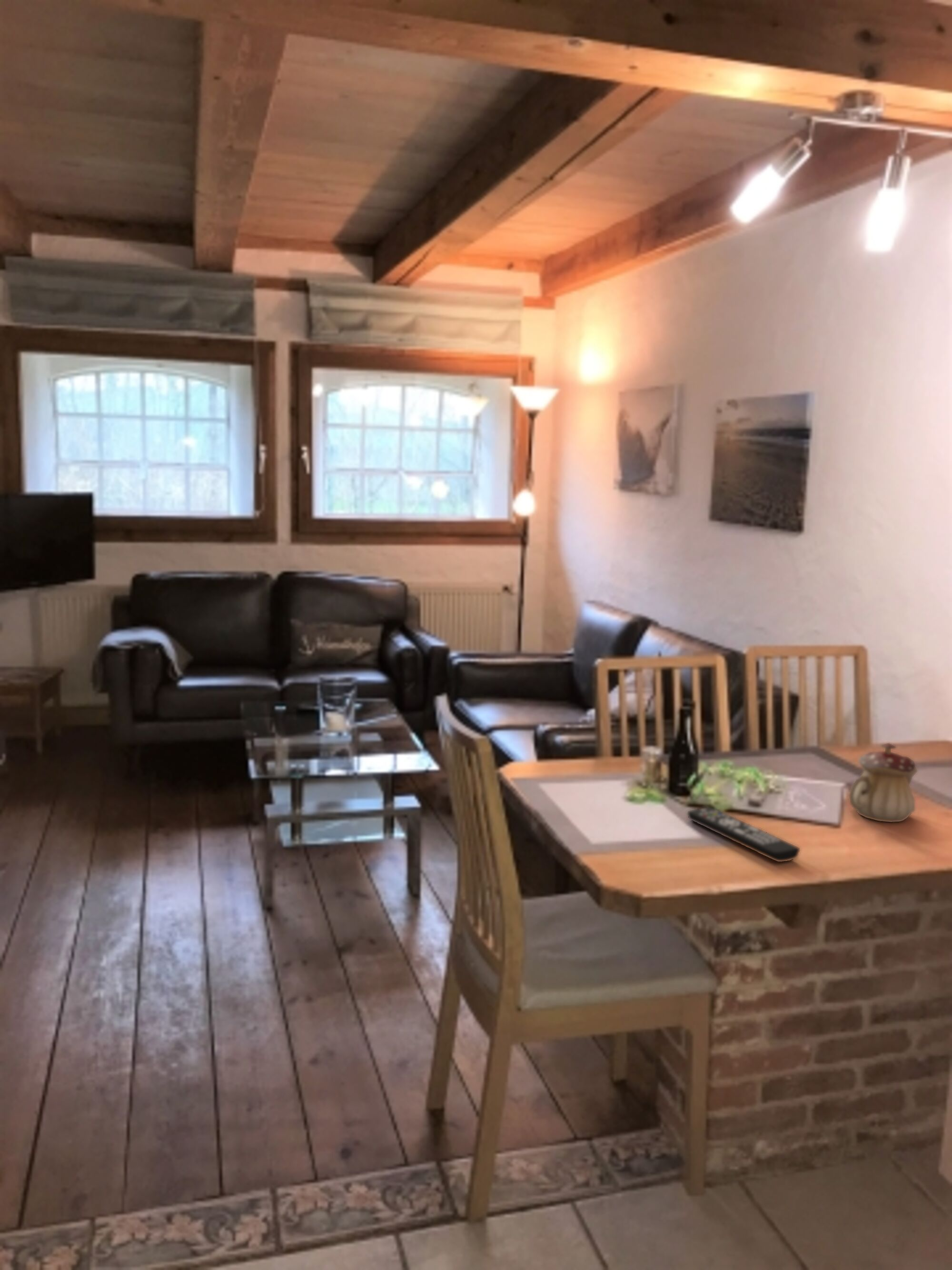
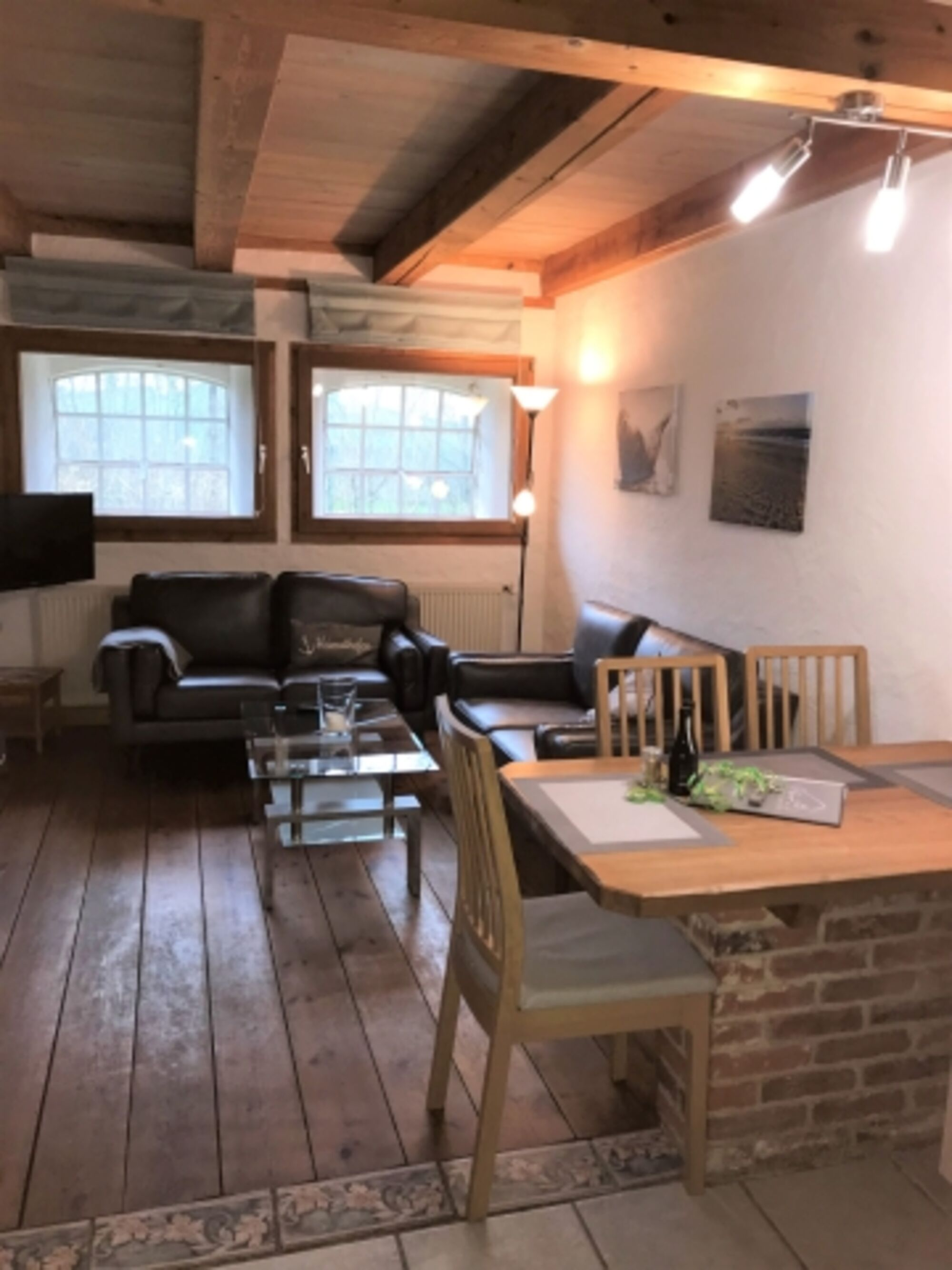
- teapot (882, 779)
- remote control (741, 833)
